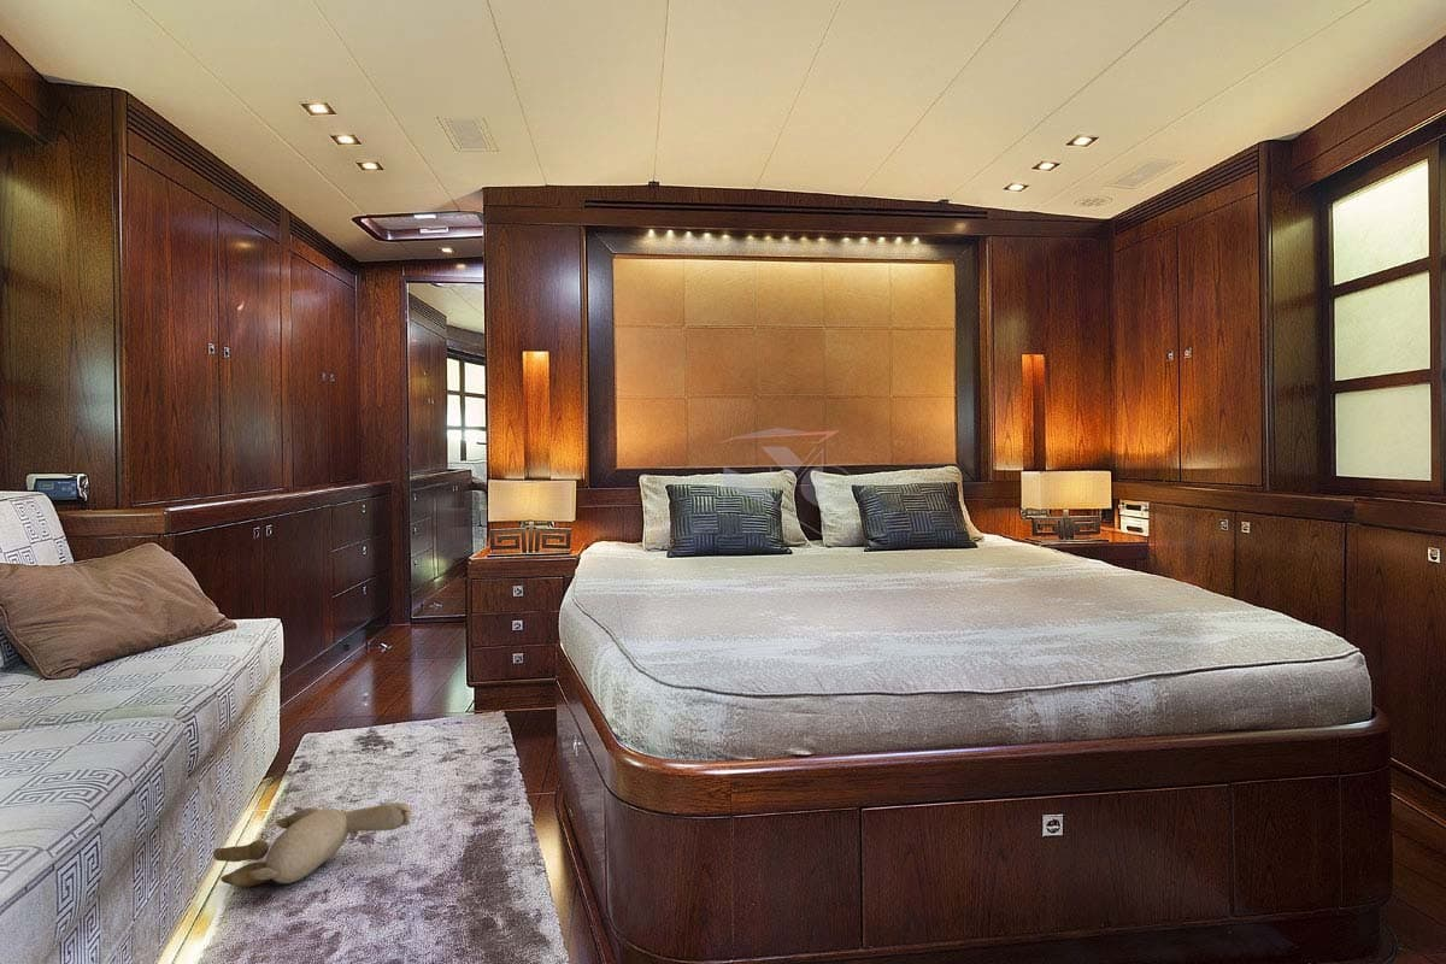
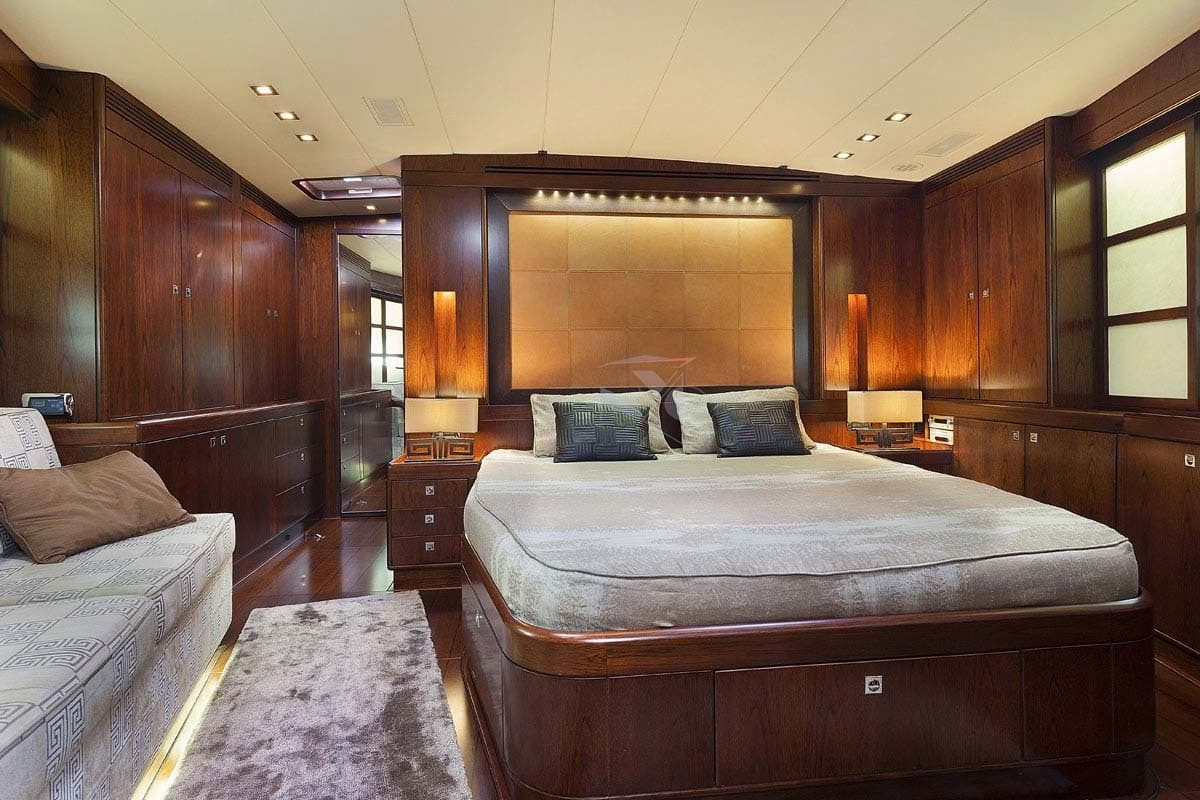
- plush toy (321, 840)
